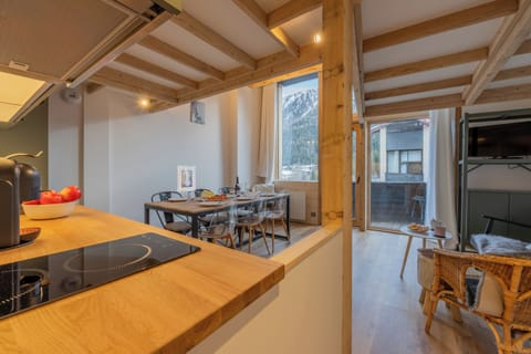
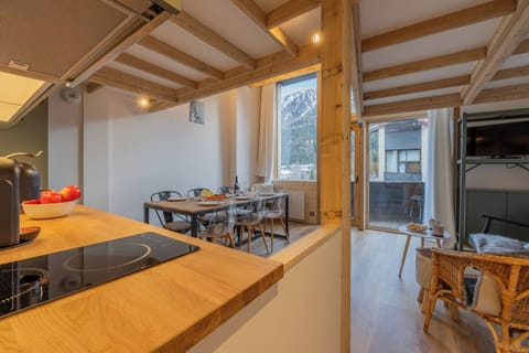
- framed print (186, 178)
